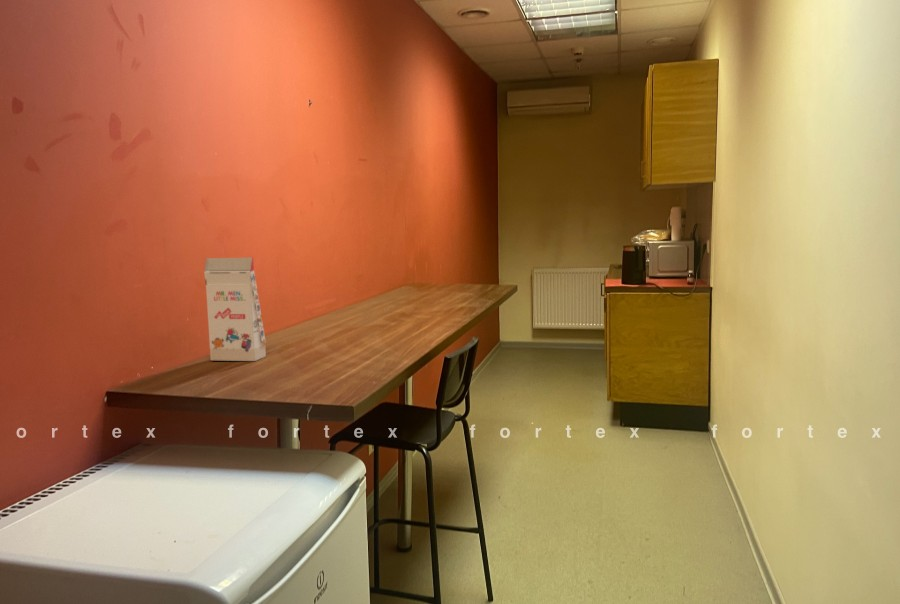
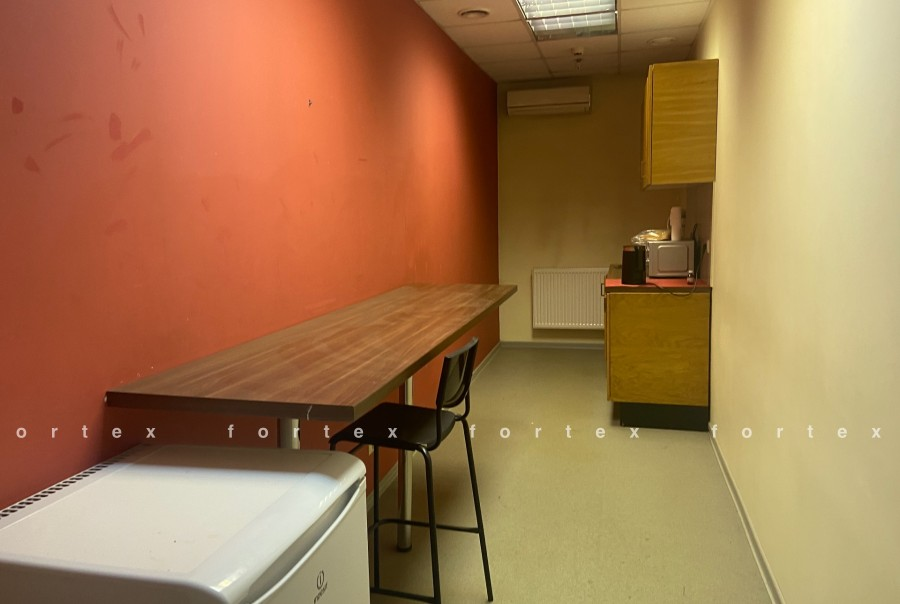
- gift box (235, 308)
